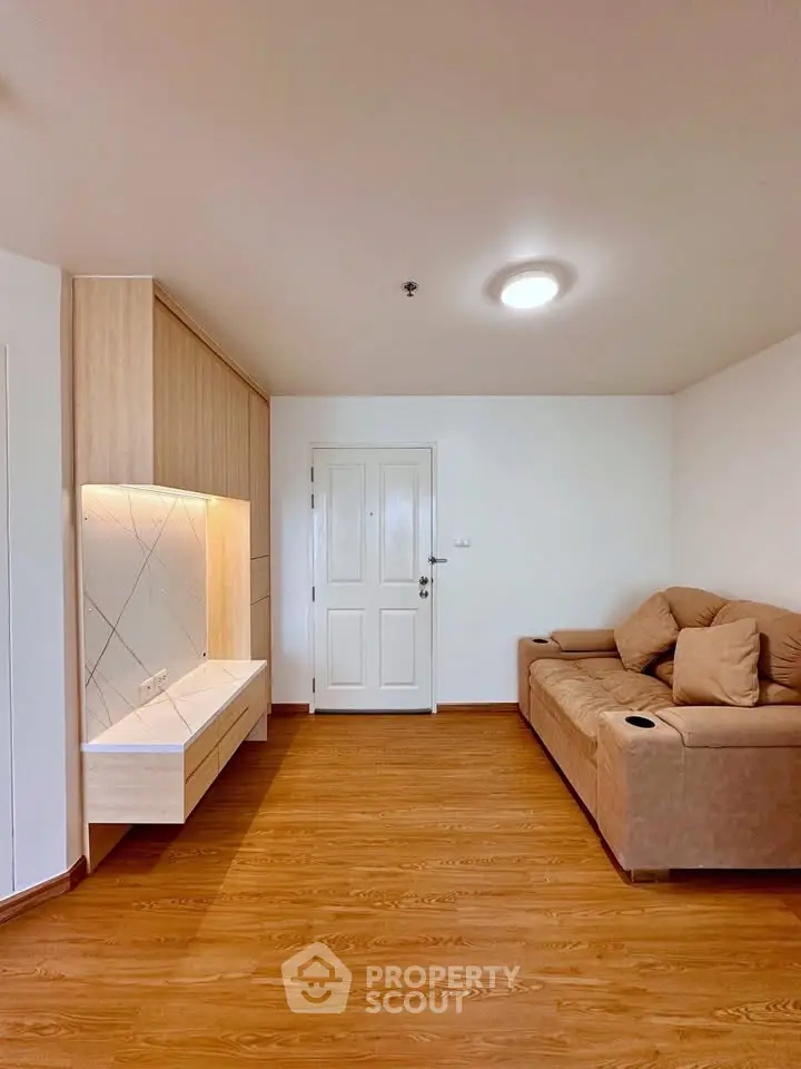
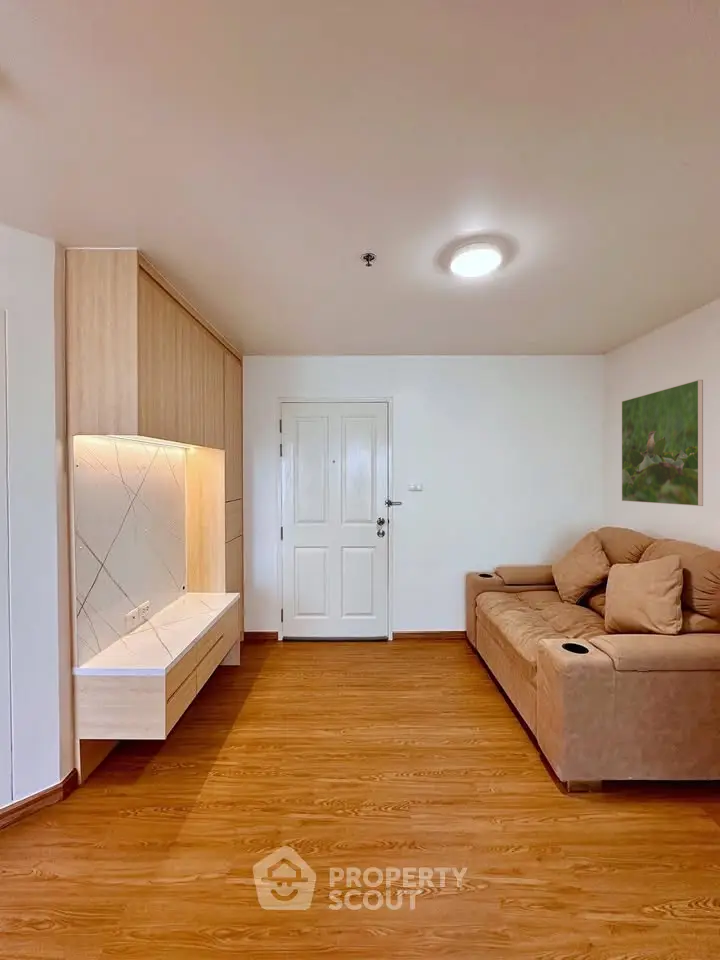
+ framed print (657, 447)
